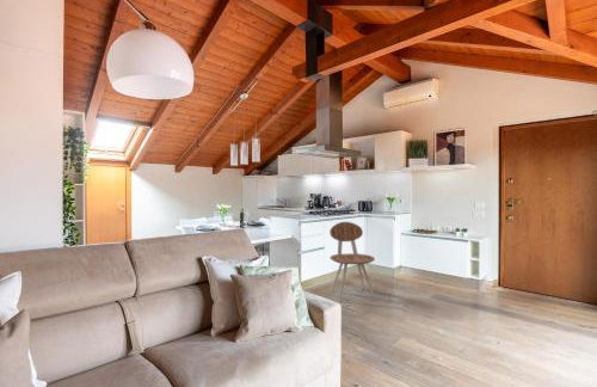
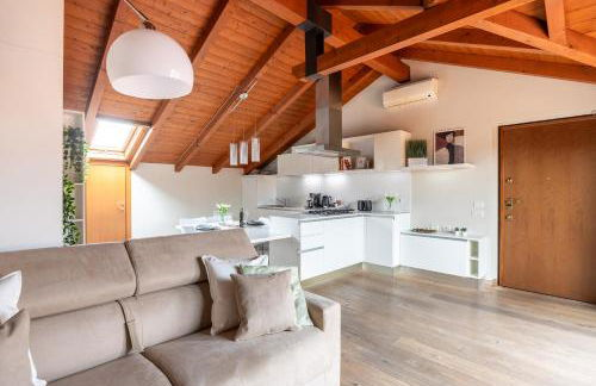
- chair (351, 258)
